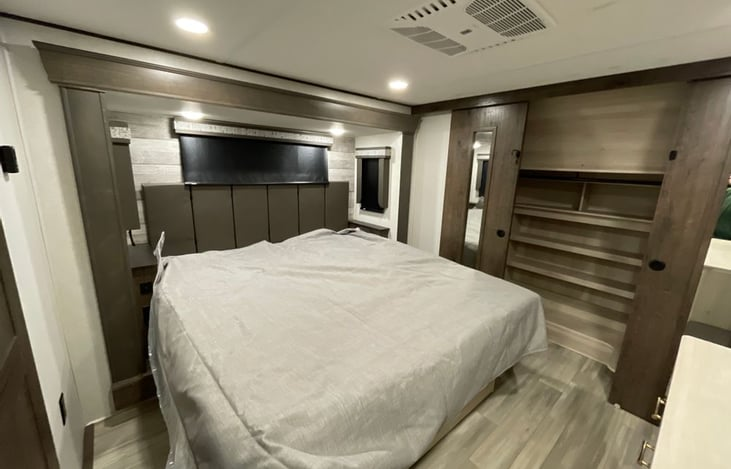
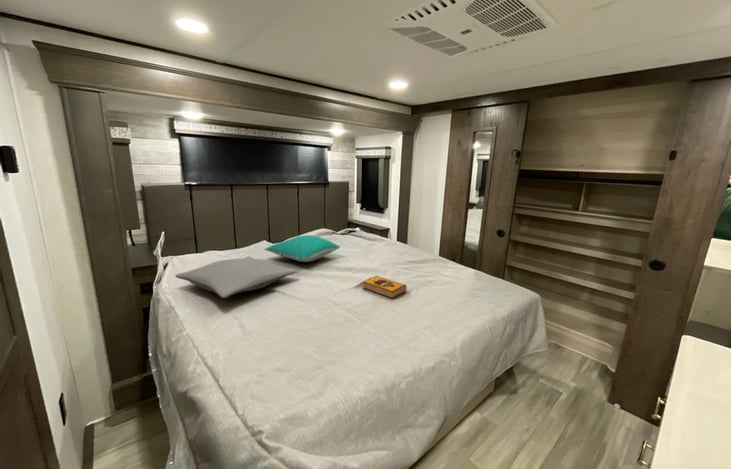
+ pillow (238, 273)
+ pillow (303, 248)
+ hardback book (384, 286)
